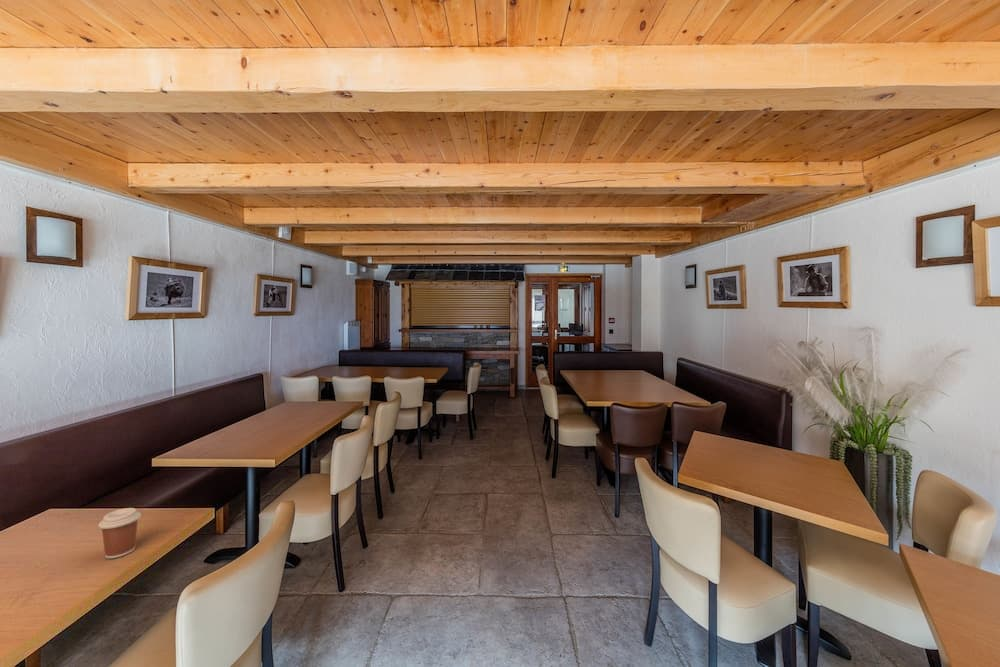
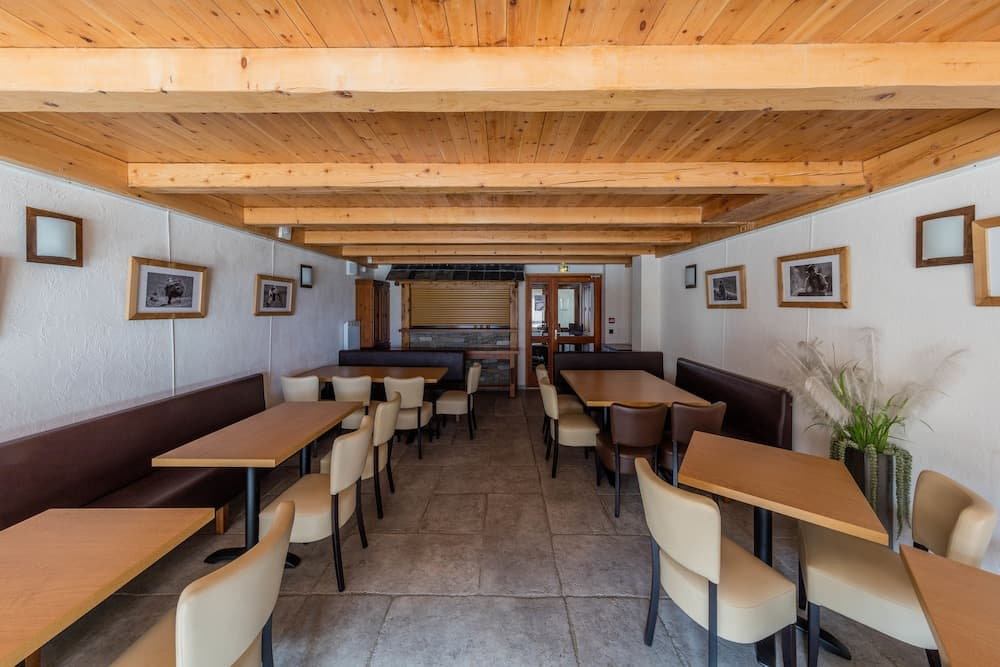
- coffee cup (120, 532)
